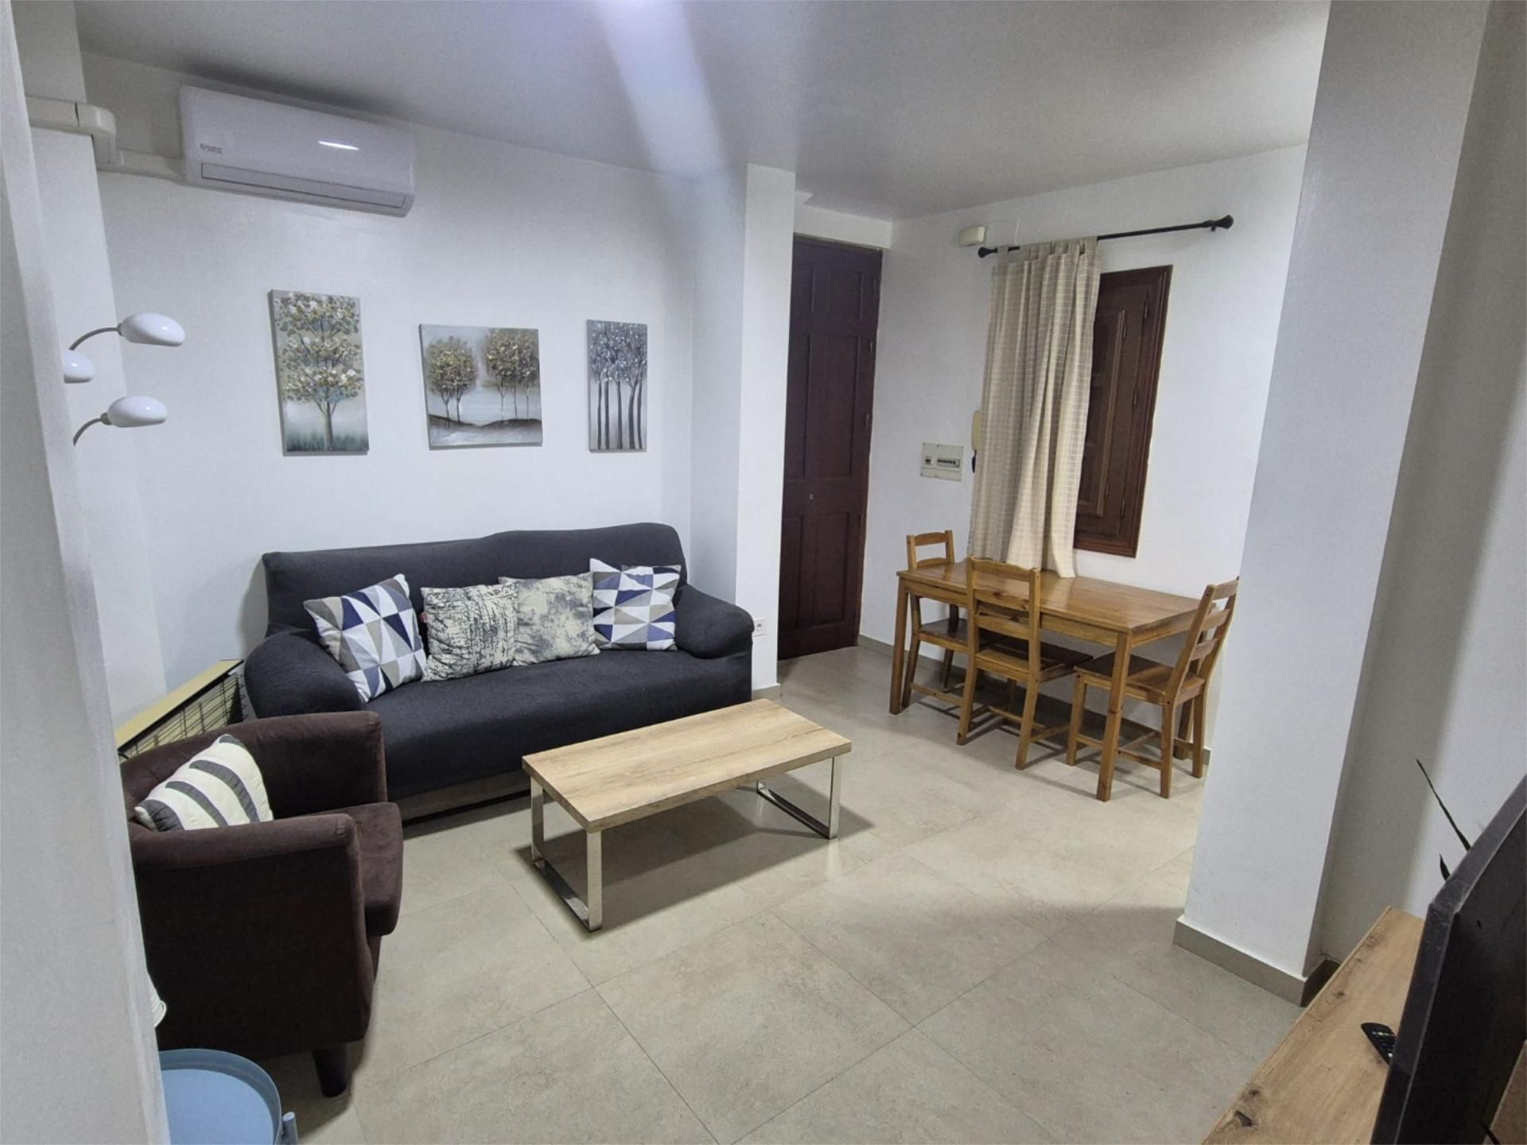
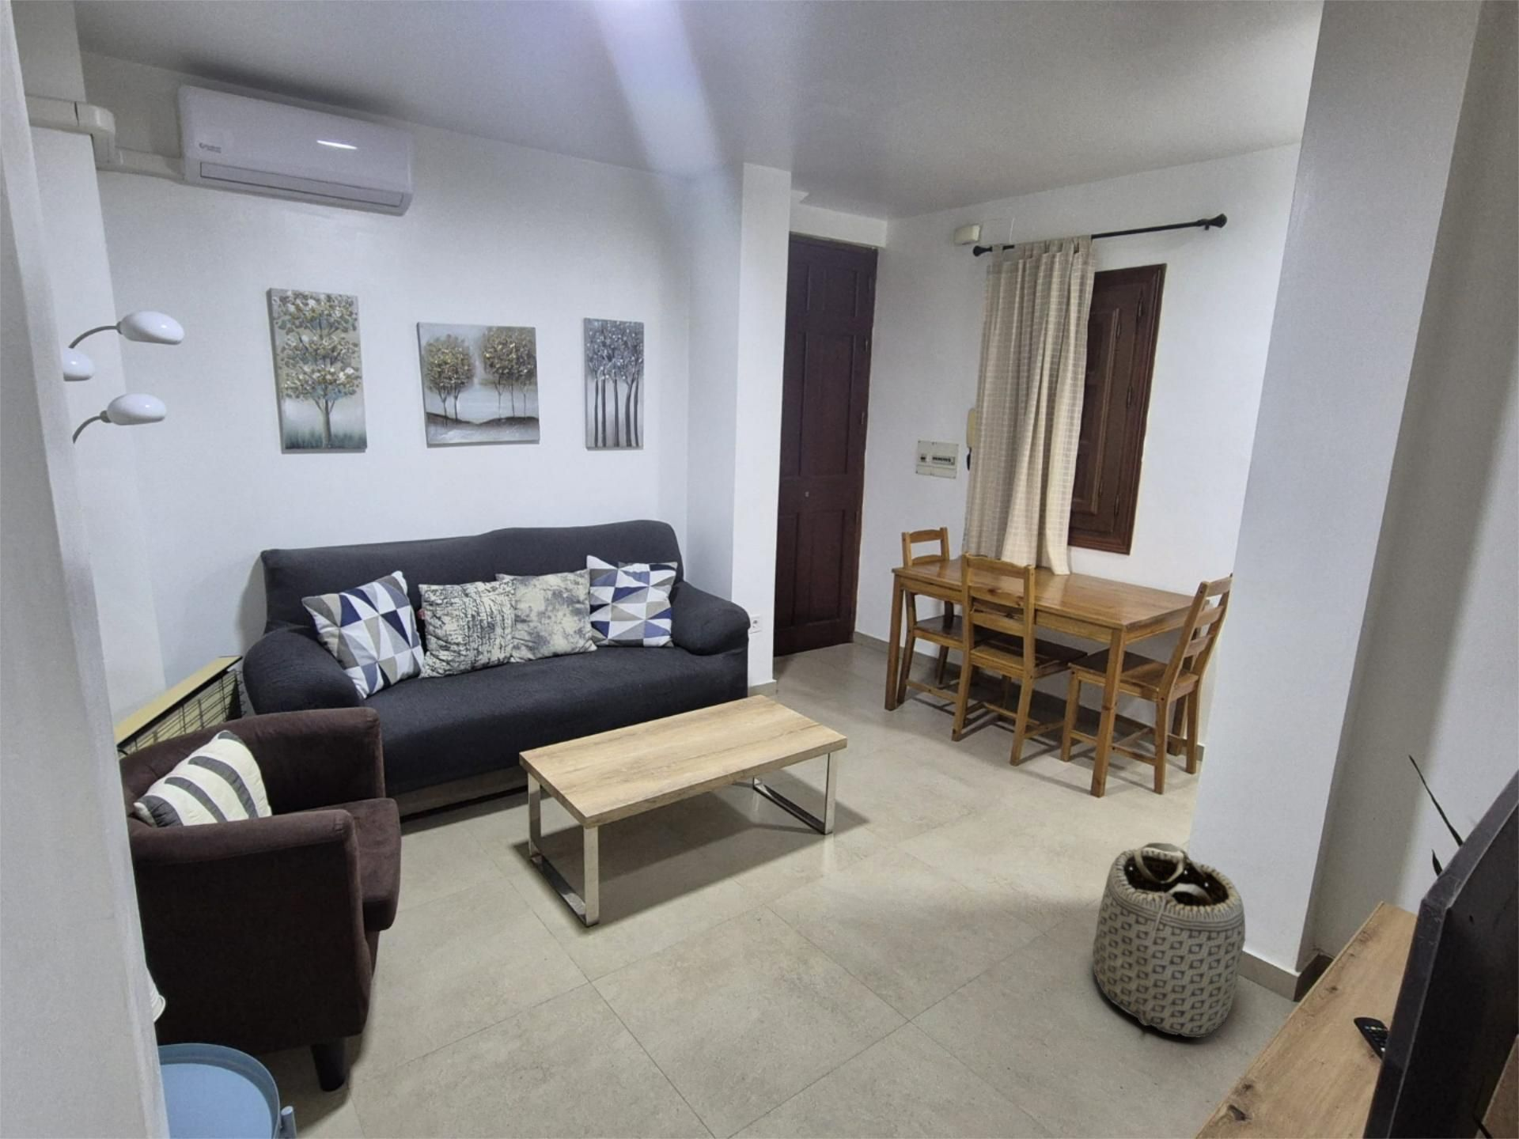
+ basket (1170, 926)
